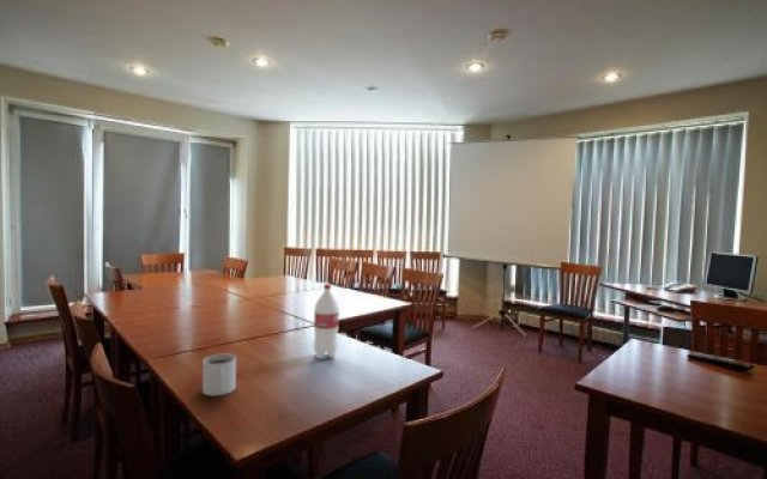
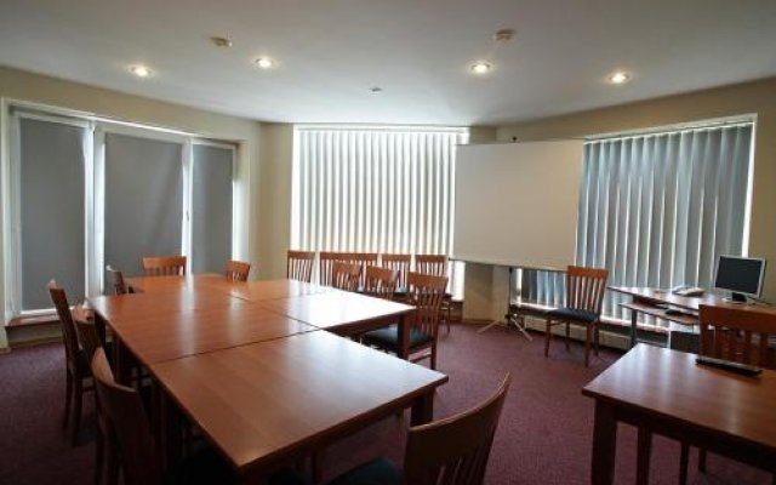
- bottle (326, 320)
- mug (219, 376)
